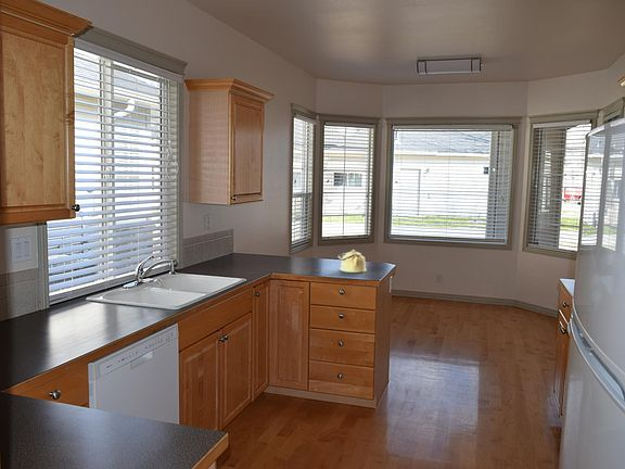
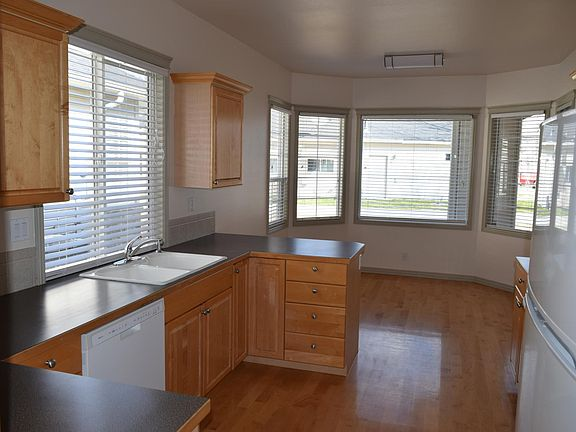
- kettle (353, 259)
